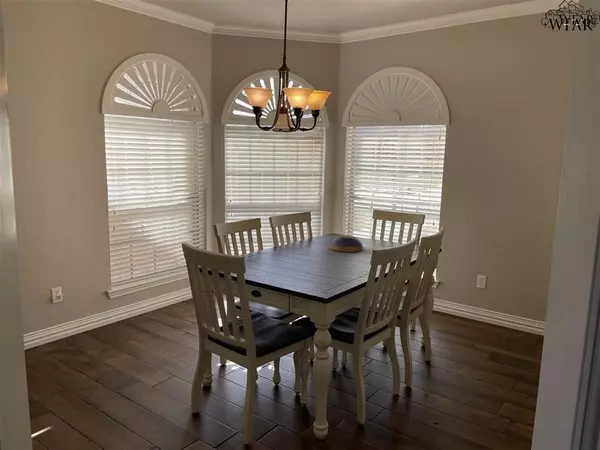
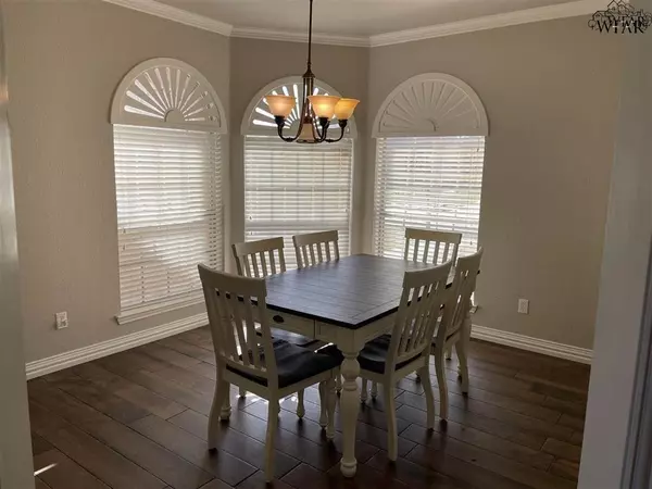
- decorative bowl (346, 241)
